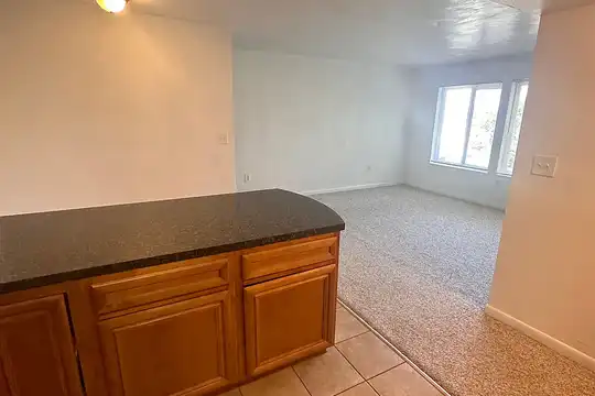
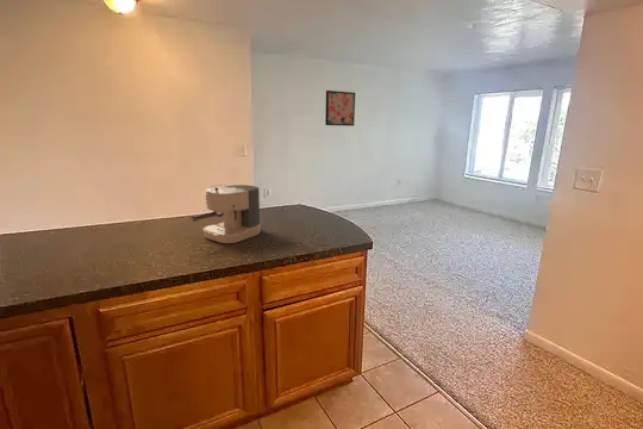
+ coffee maker (226, 211)
+ wall art (339, 108)
